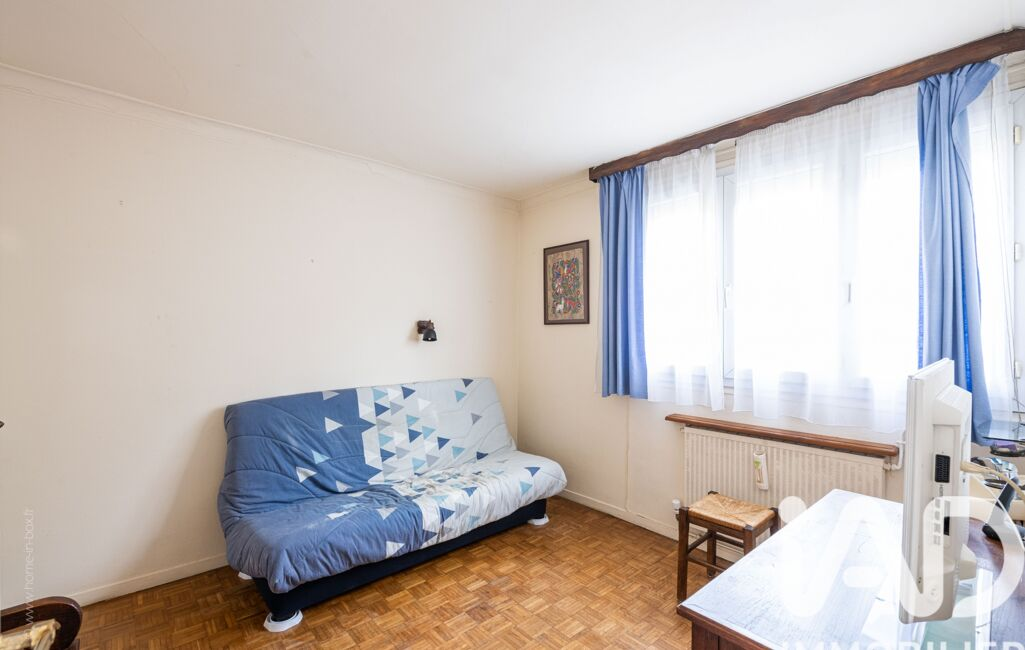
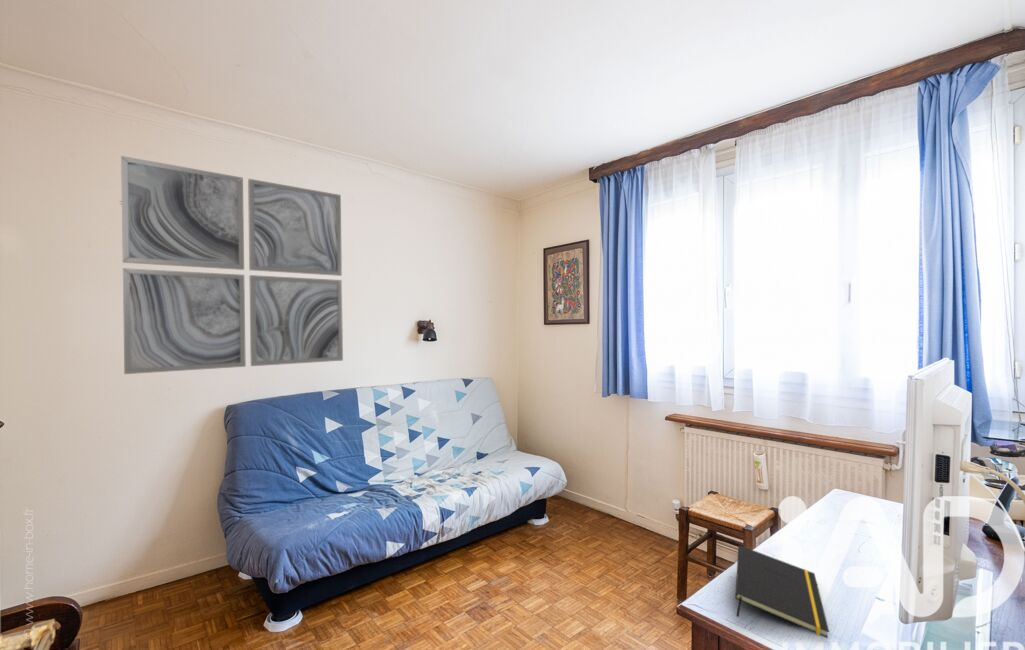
+ notepad (777, 585)
+ wall art (249, 269)
